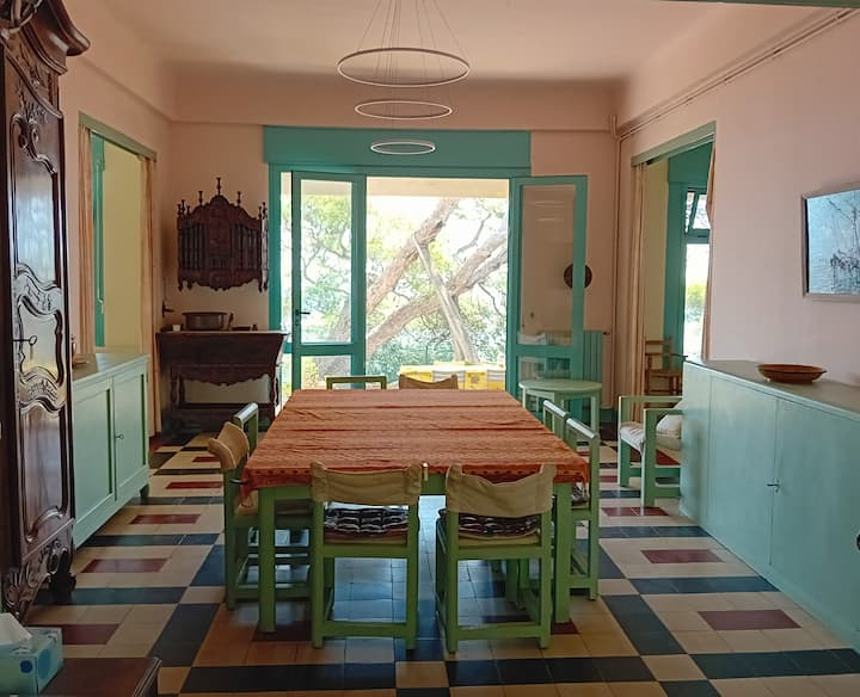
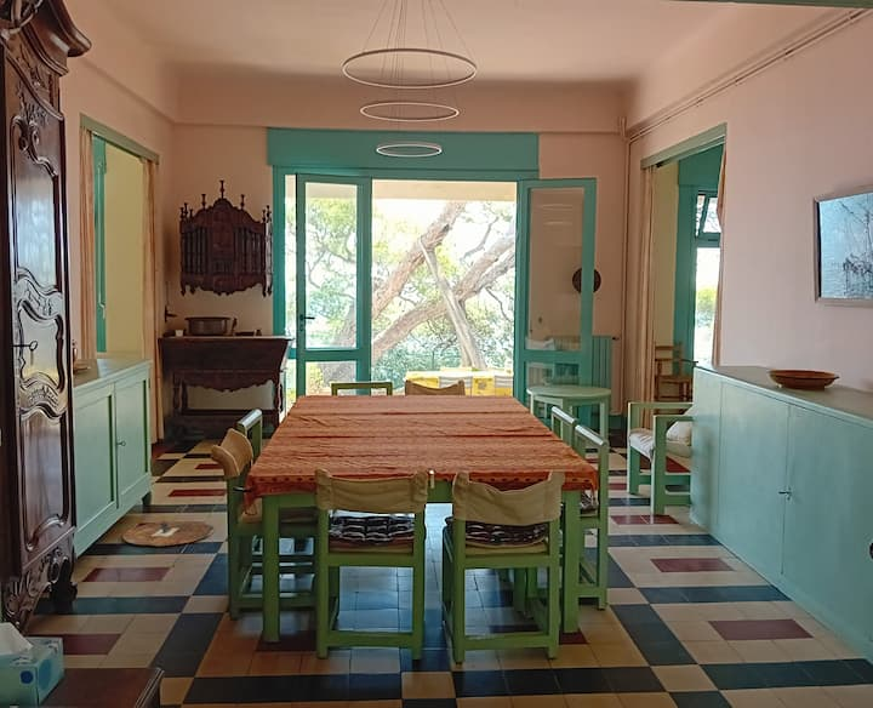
+ woven basket (169, 527)
